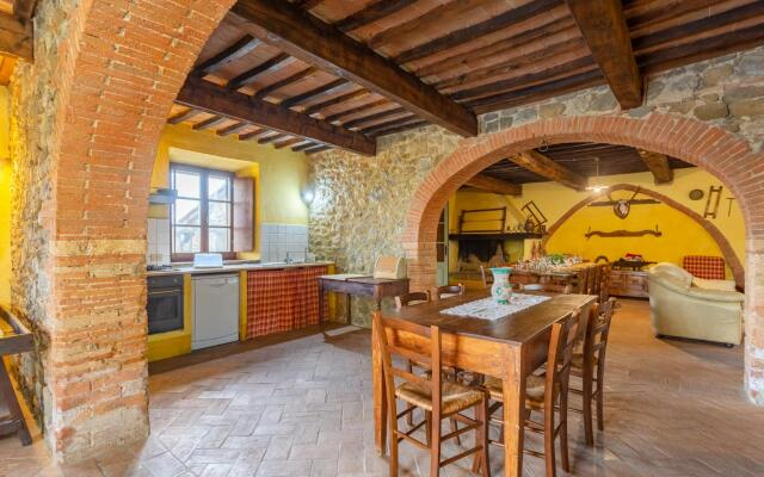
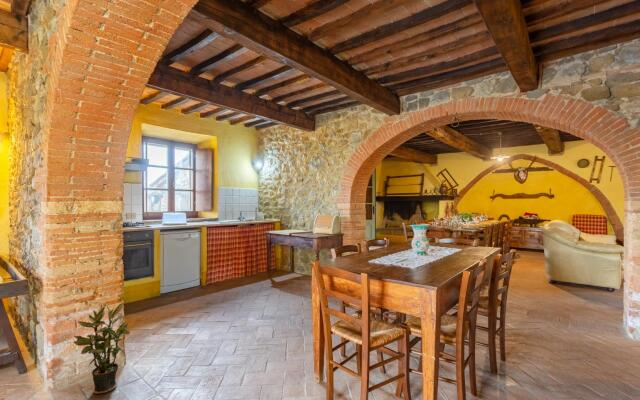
+ potted plant (101, 346)
